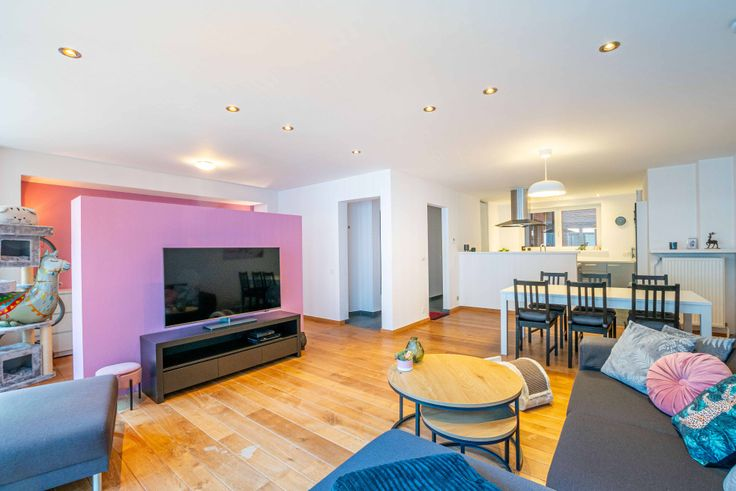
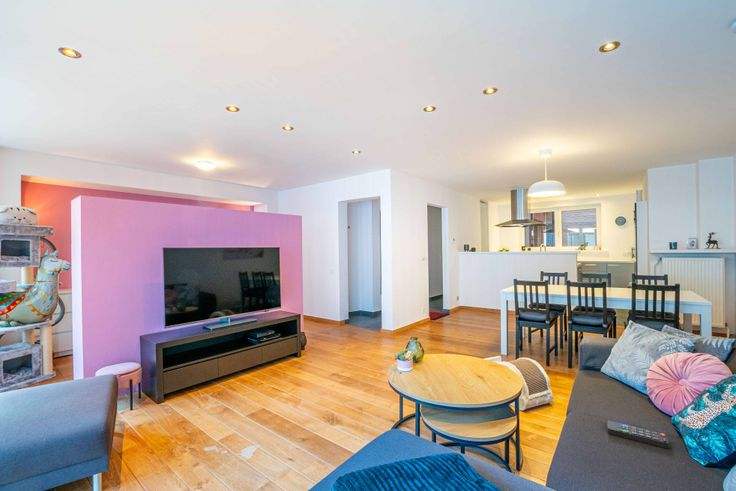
+ remote control (636, 433)
